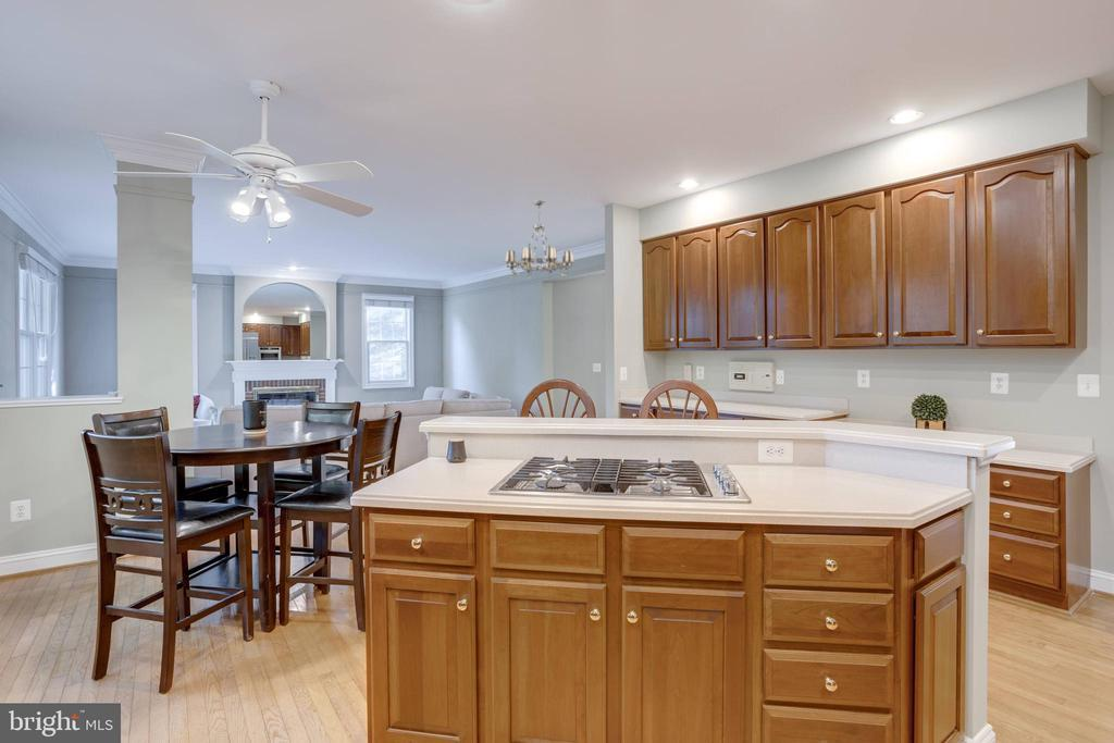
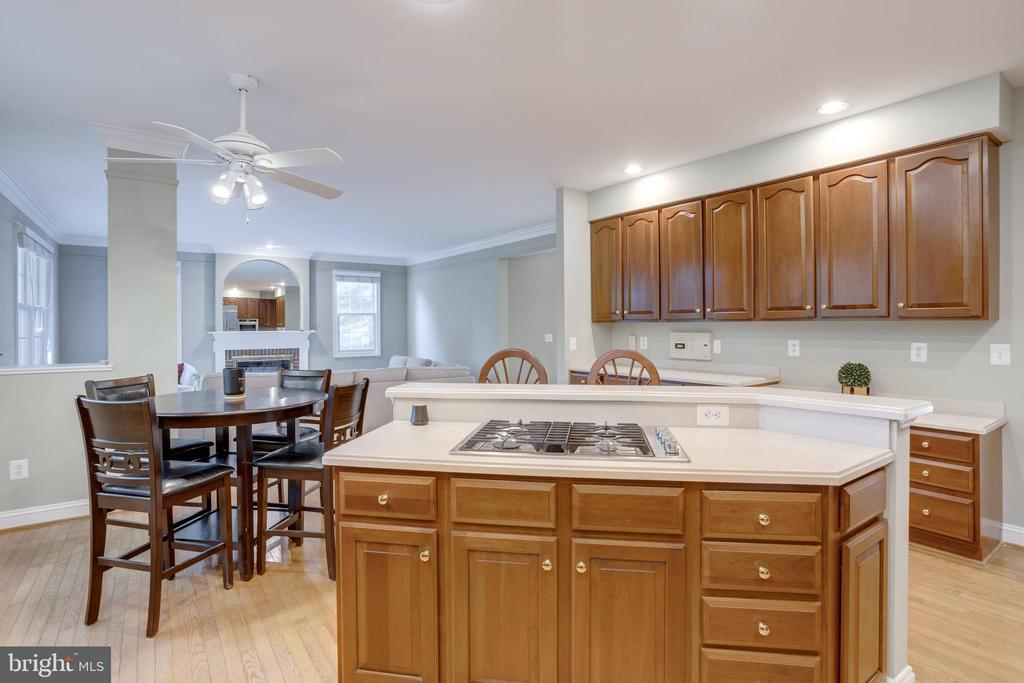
- chandelier (536, 238)
